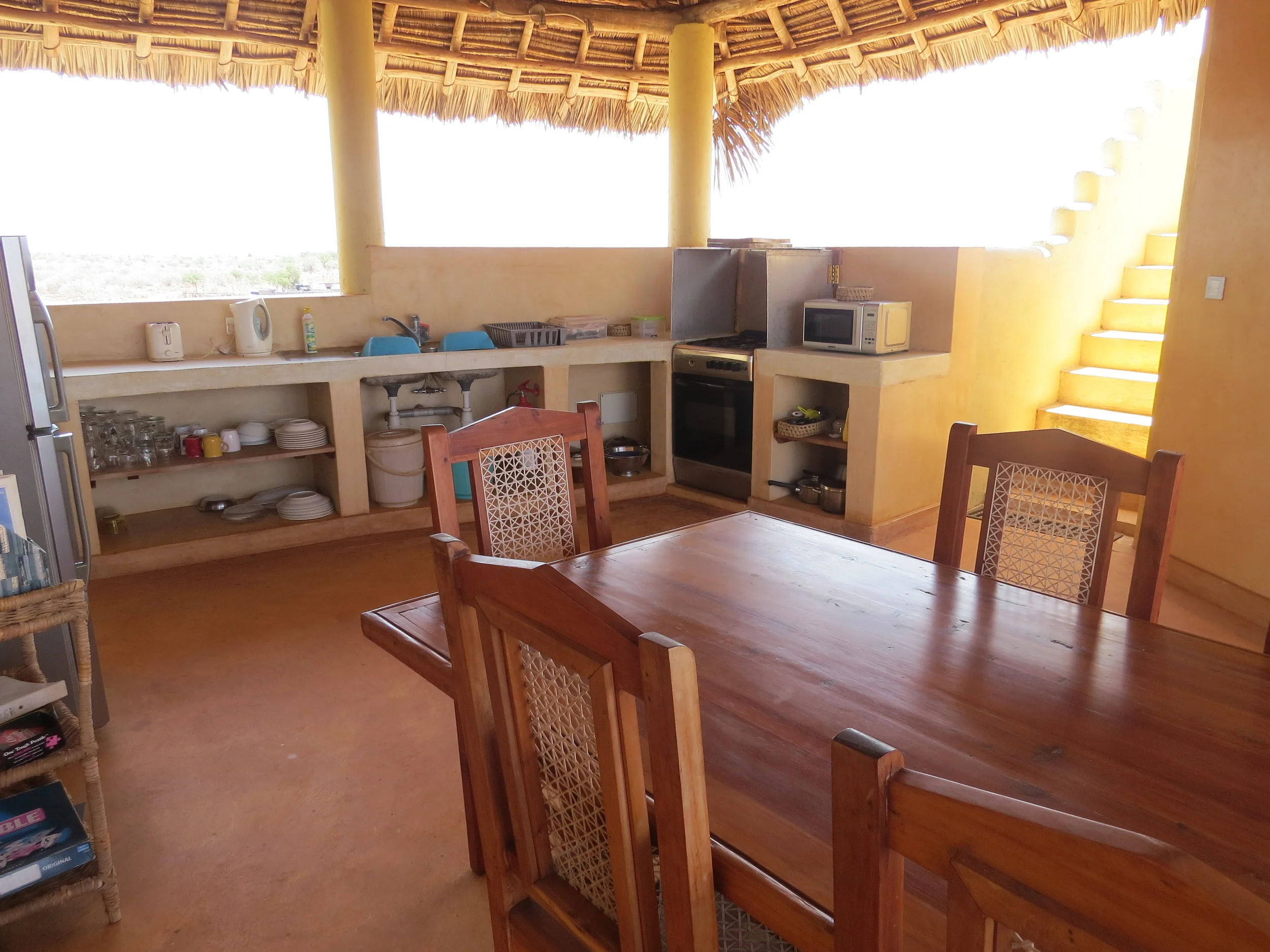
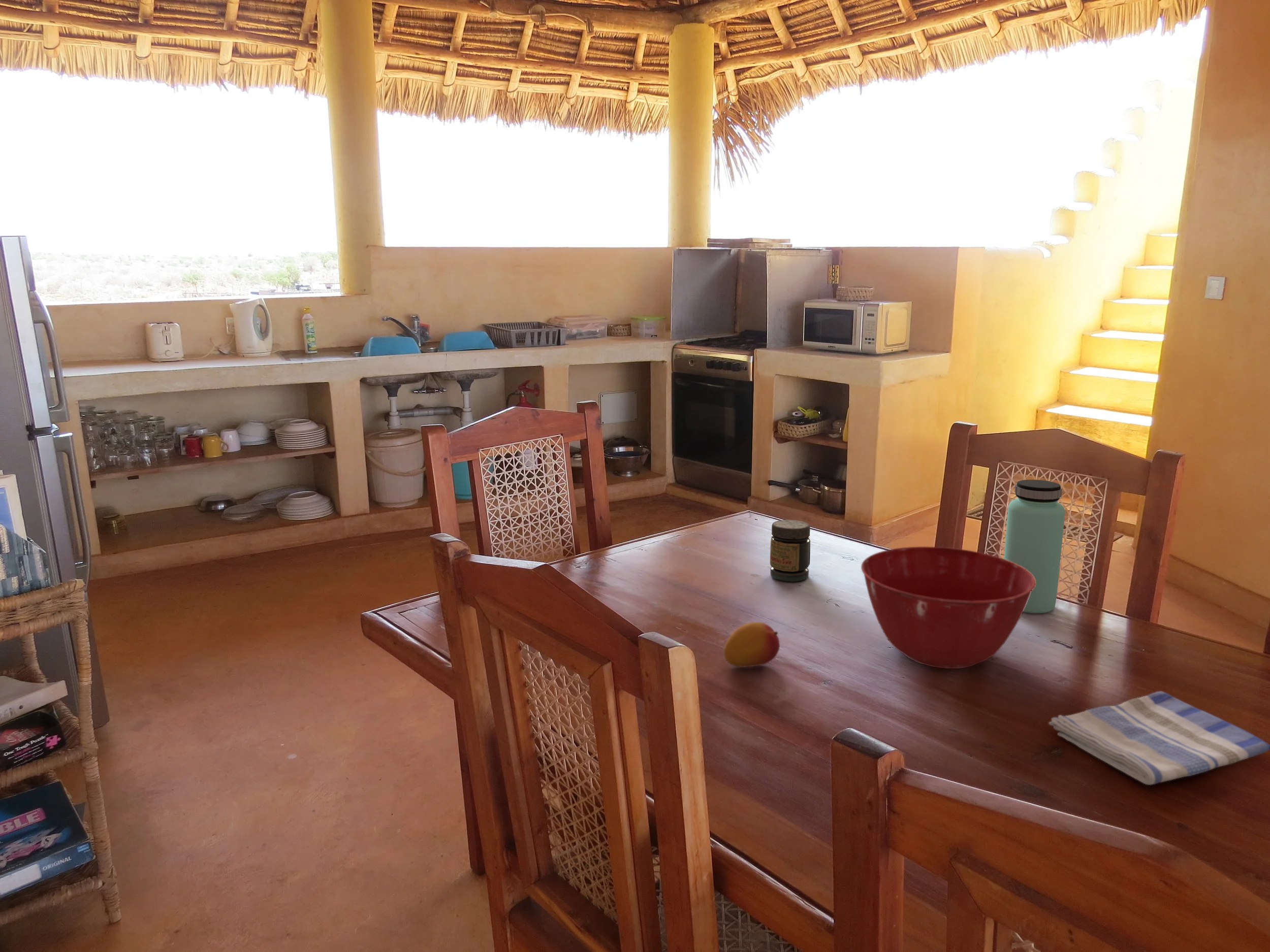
+ jar (790, 550)
+ fruit (752, 645)
+ mixing bowl (943, 612)
+ bottle (1033, 545)
+ dish towel (1156, 734)
